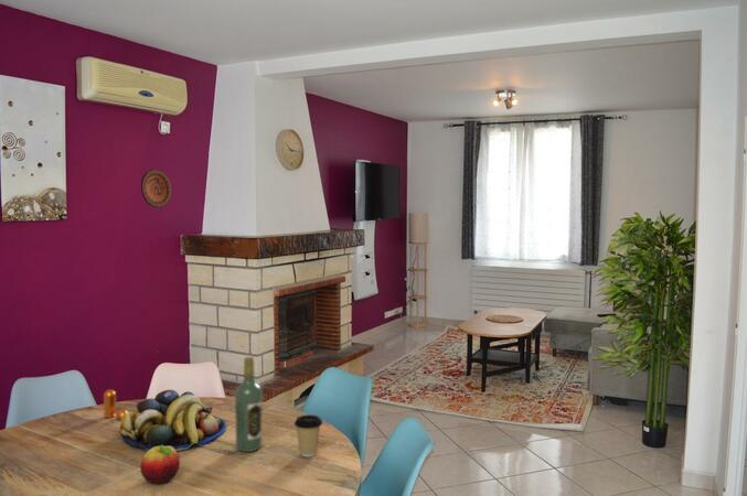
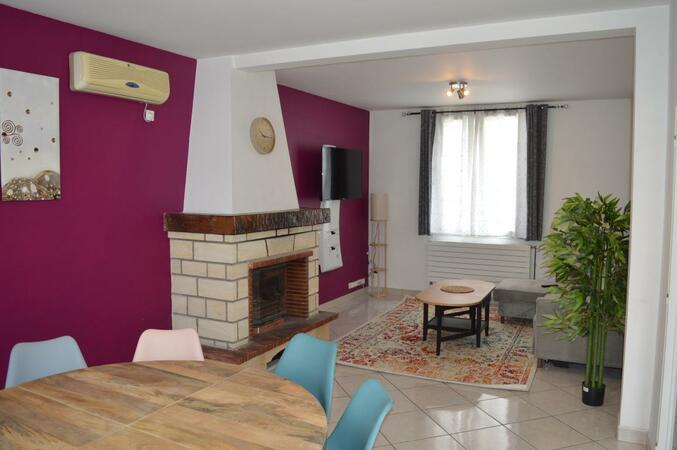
- wine bottle (248, 402)
- decorative plate (156, 188)
- fruit bowl (175, 413)
- pepper shaker (115, 403)
- coffee cup (308, 435)
- fruit (160, 463)
